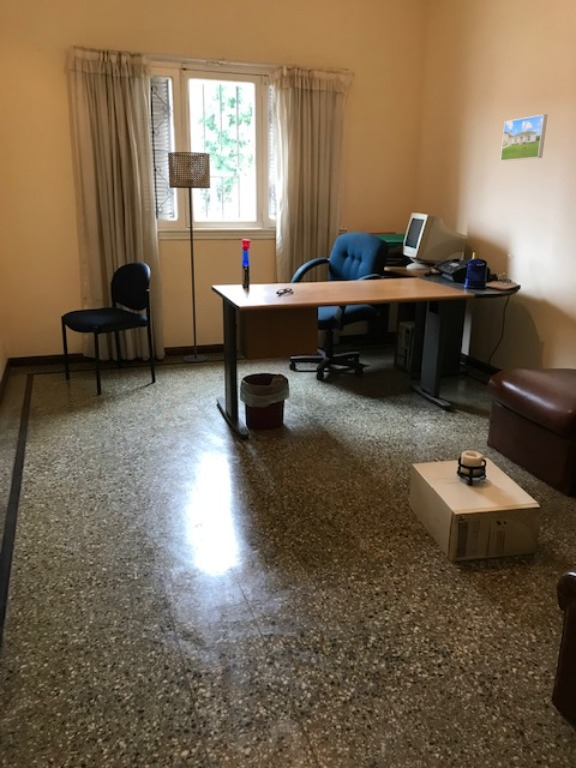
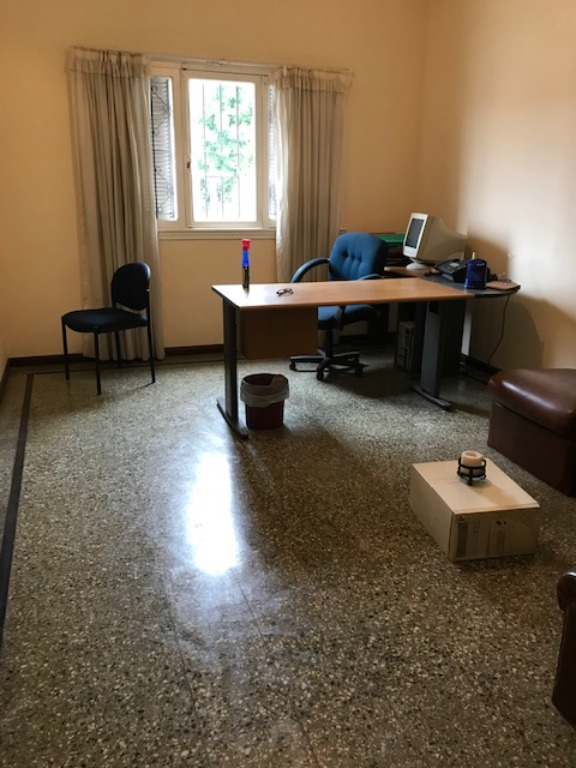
- floor lamp (192, 261)
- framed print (522, 139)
